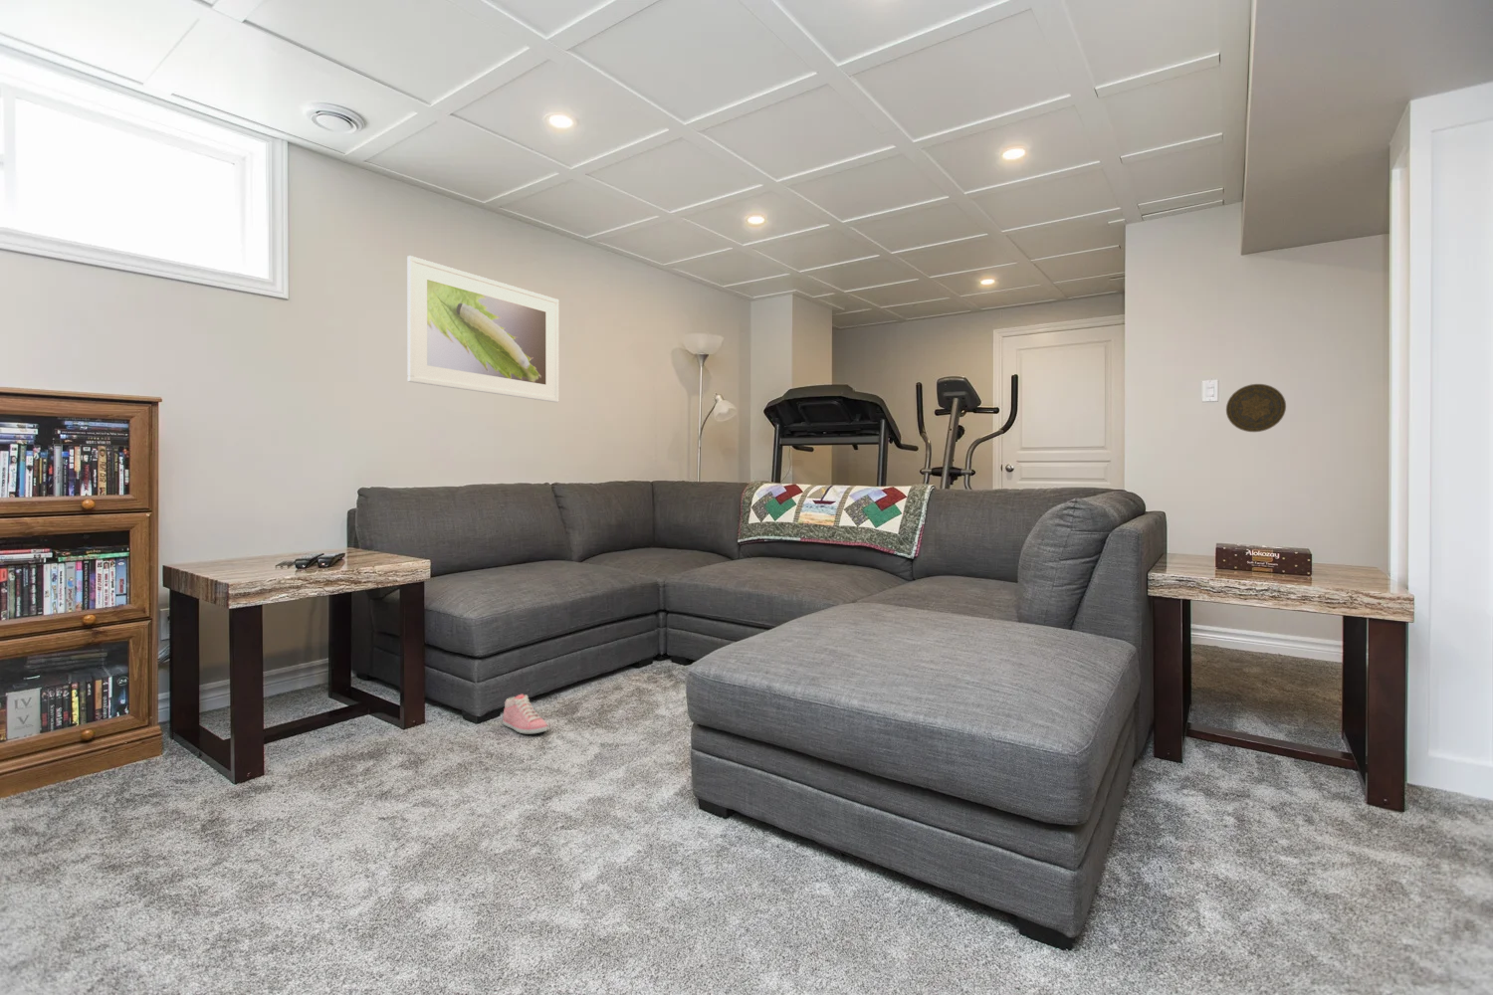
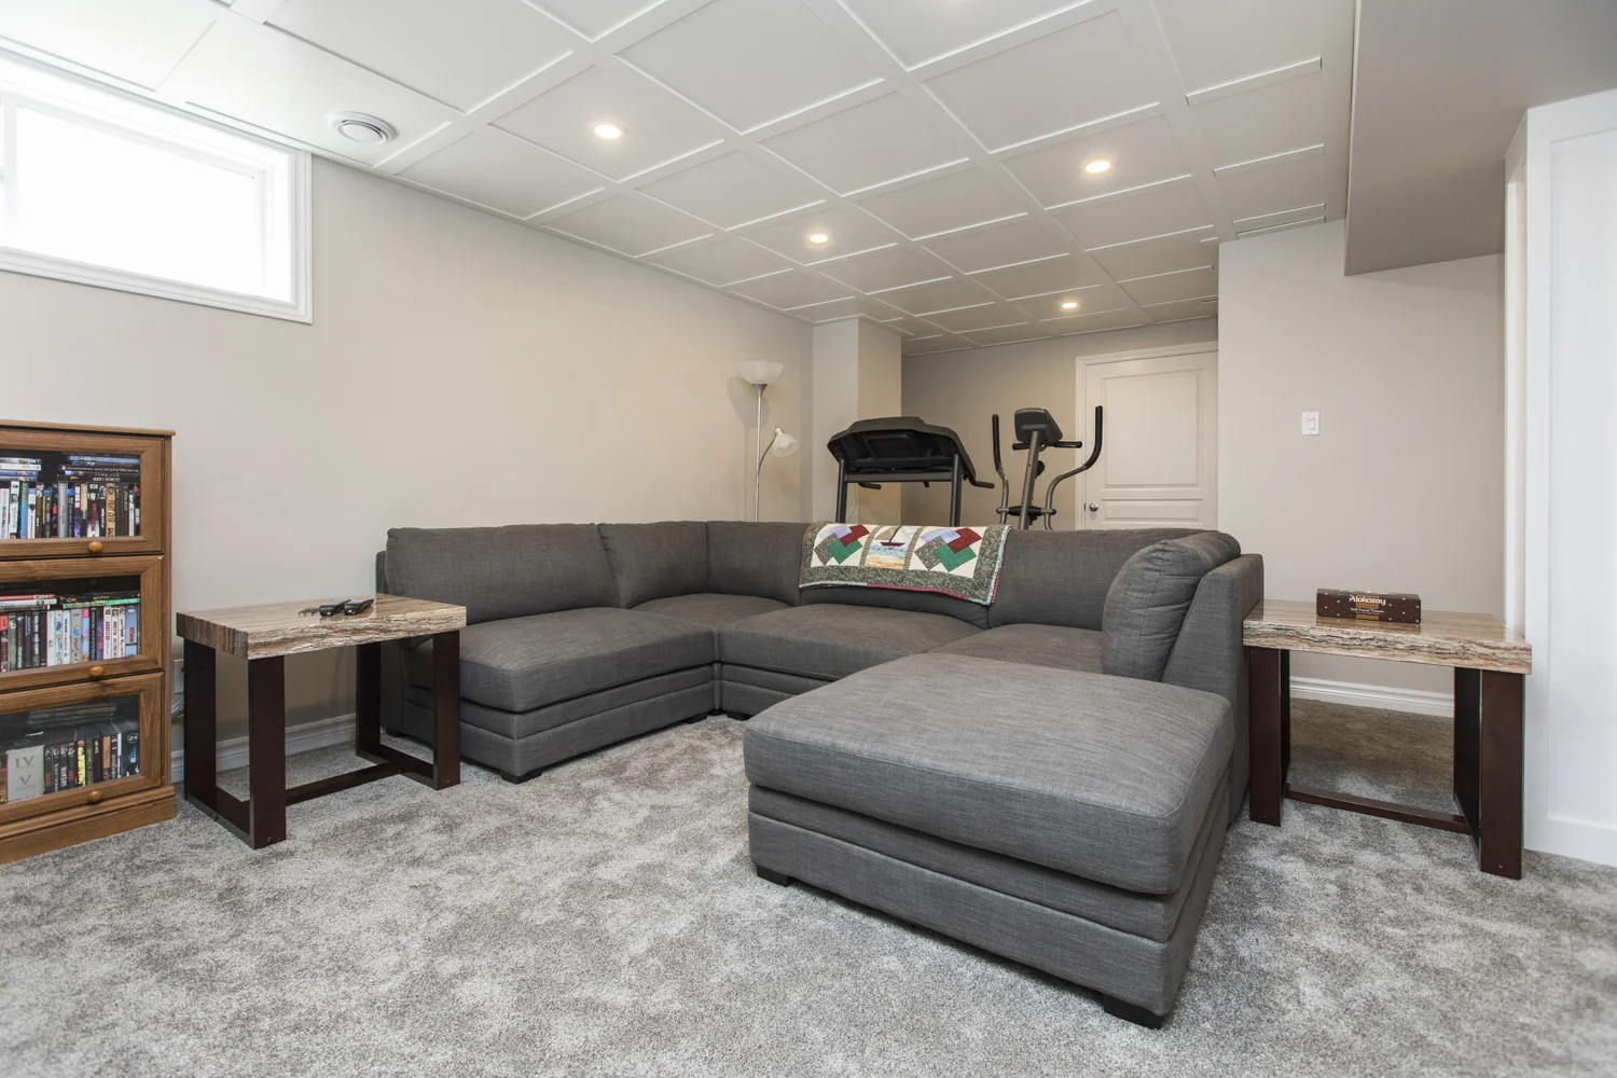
- decorative plate (1255, 406)
- sneaker (523, 713)
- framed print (491, 336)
